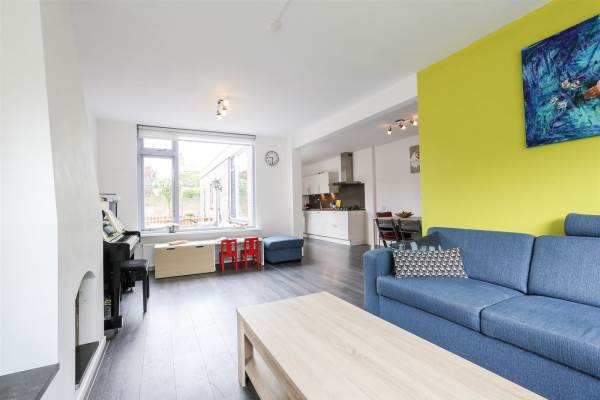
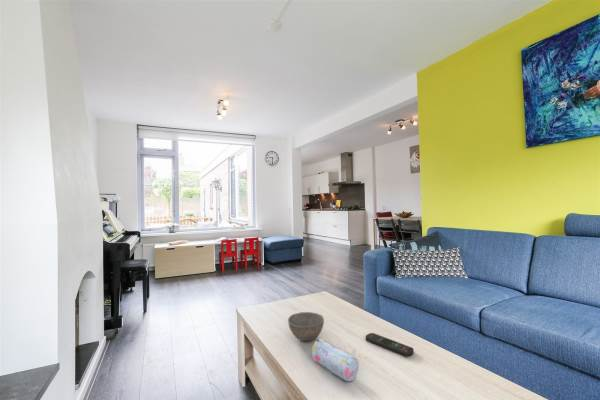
+ remote control (388, 343)
+ pencil case (334, 358)
+ bowl (306, 328)
